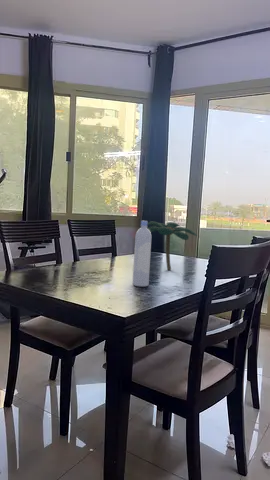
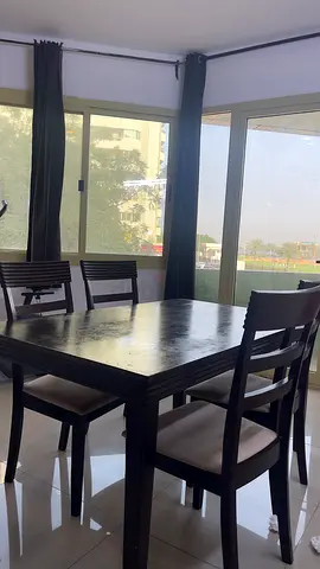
- bottle (142, 253)
- plant (168, 245)
